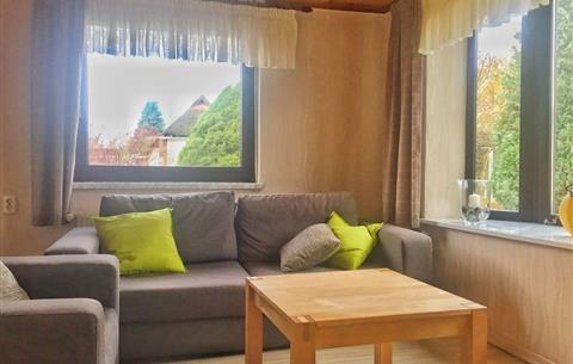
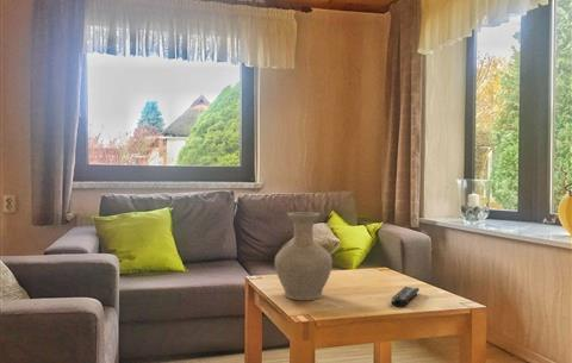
+ vase (303, 254)
+ remote control (405, 295)
